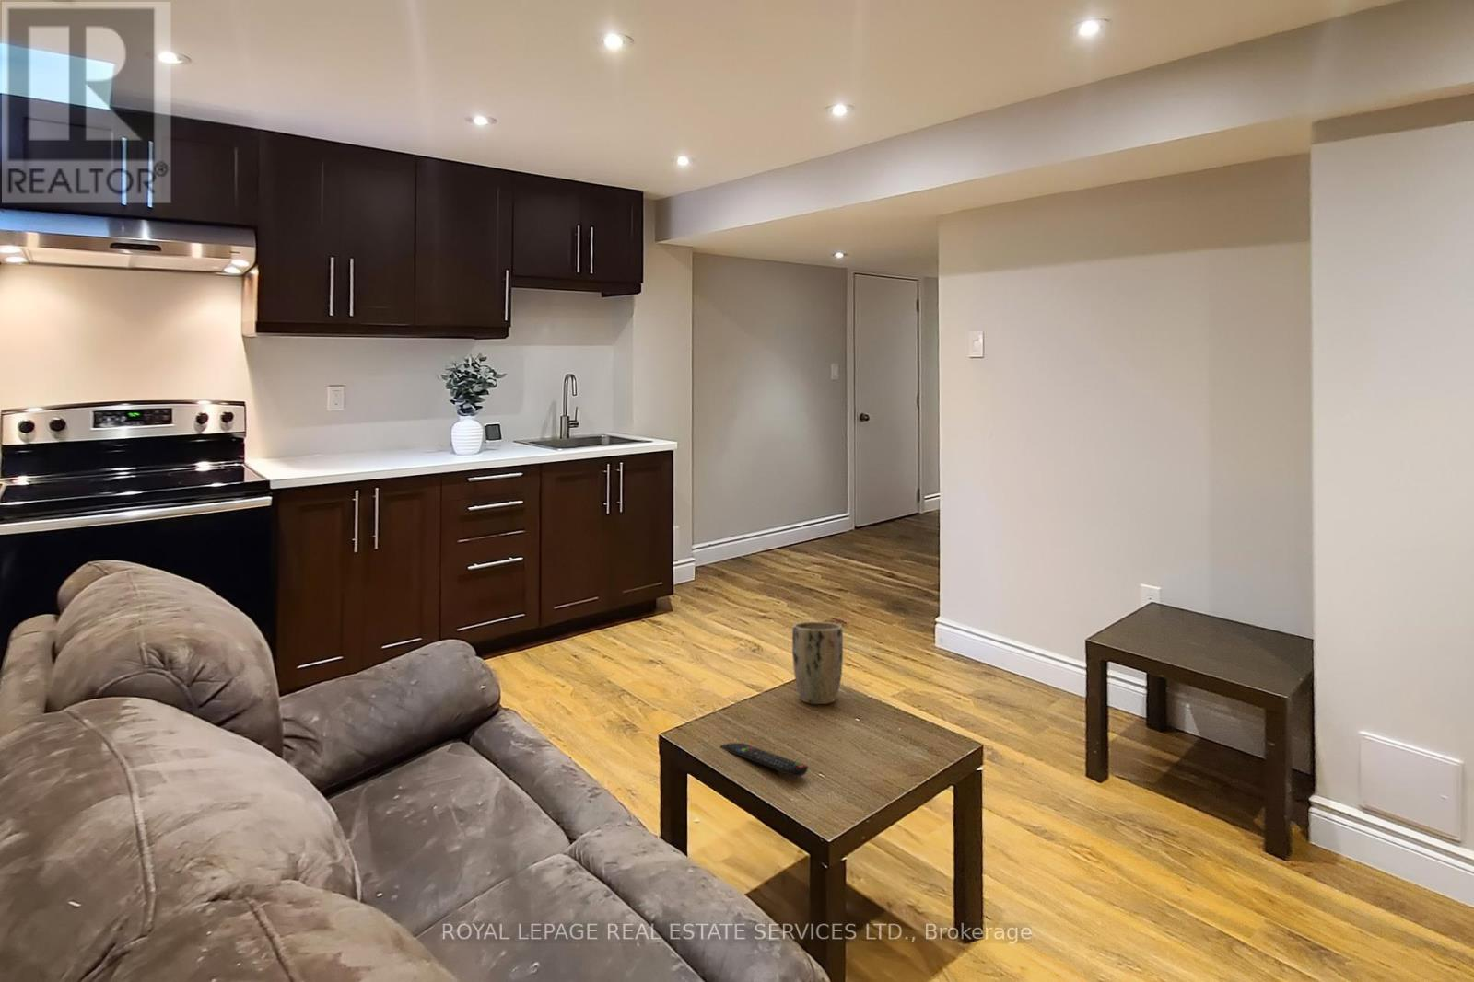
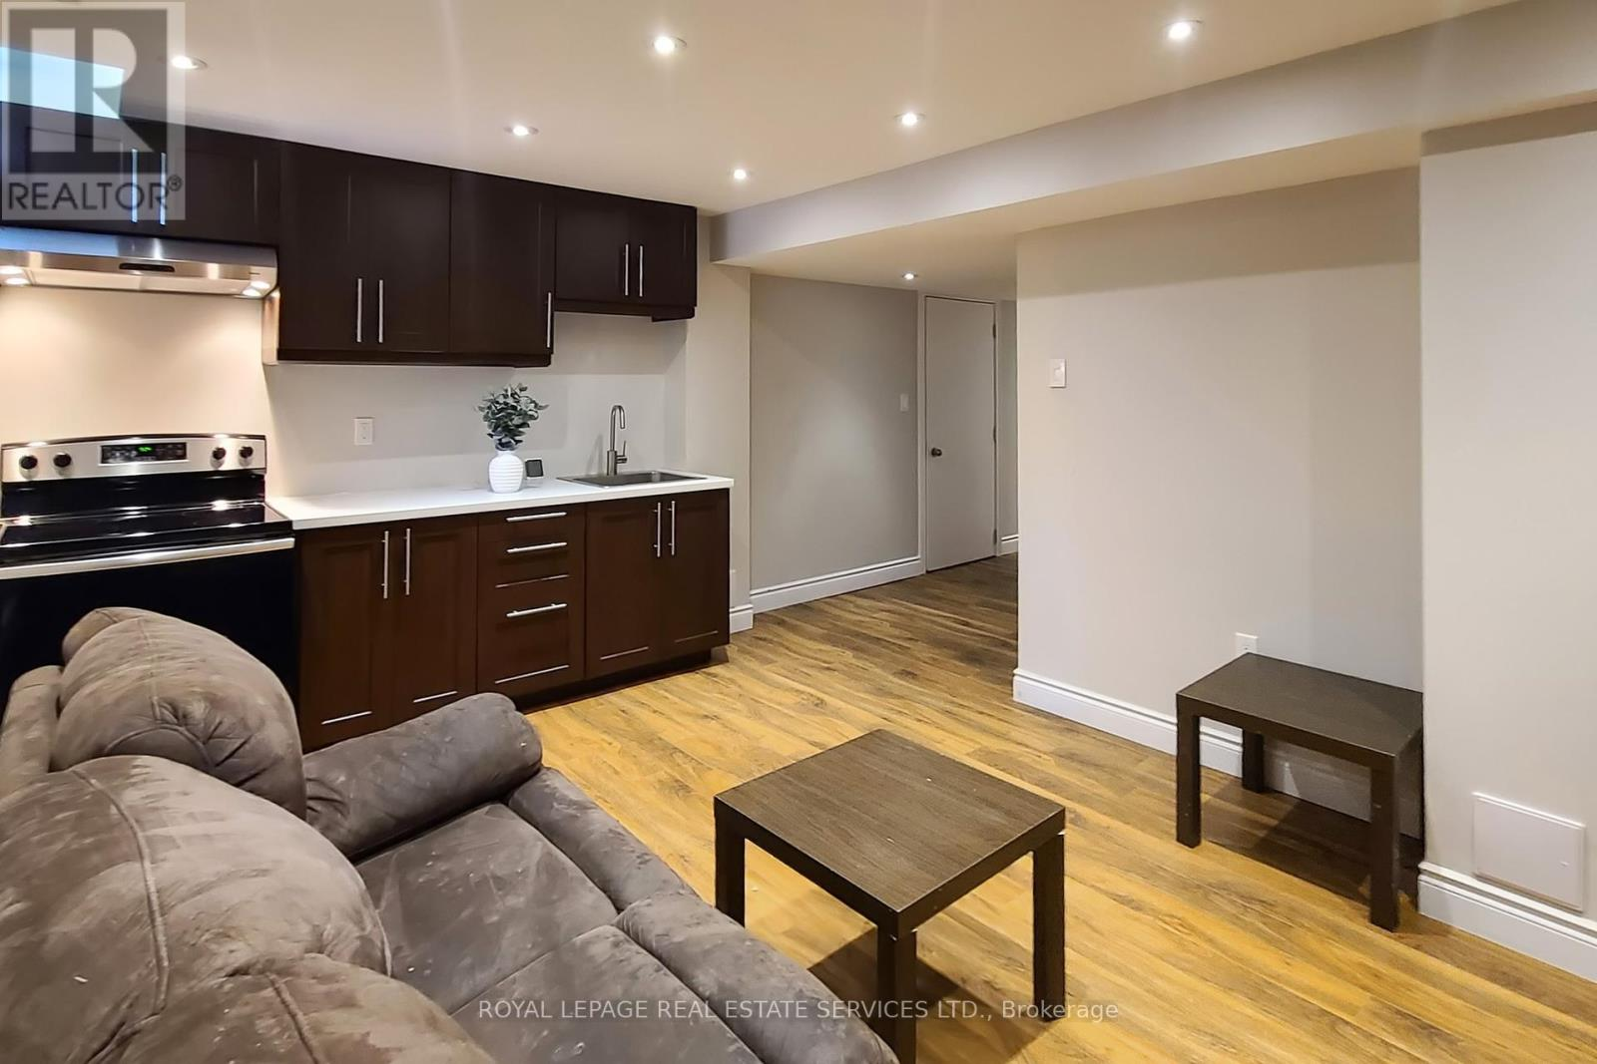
- remote control (763, 758)
- plant pot (817, 662)
